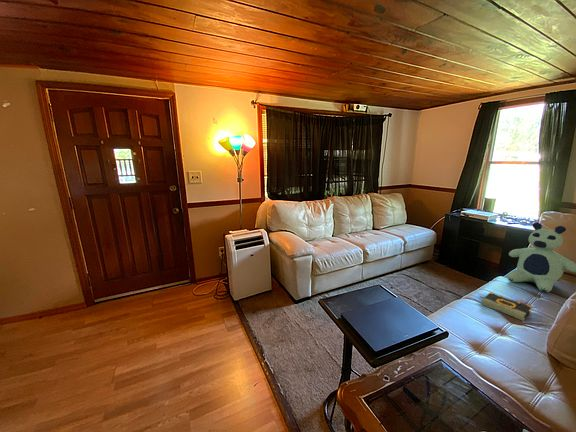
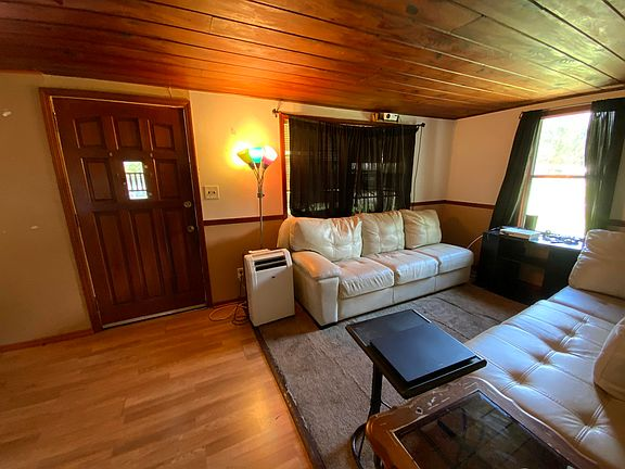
- bear (539, 254)
- book (501, 304)
